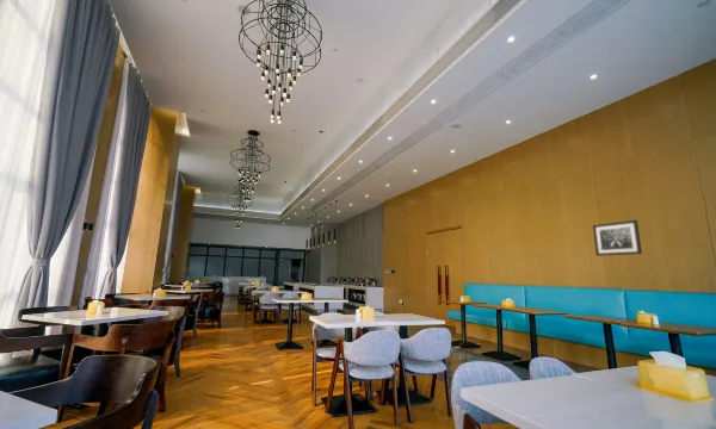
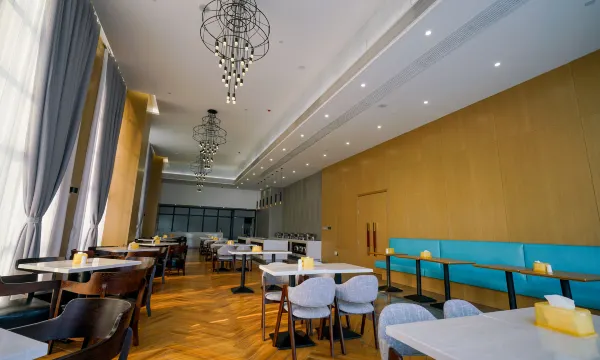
- wall art (616, 238)
